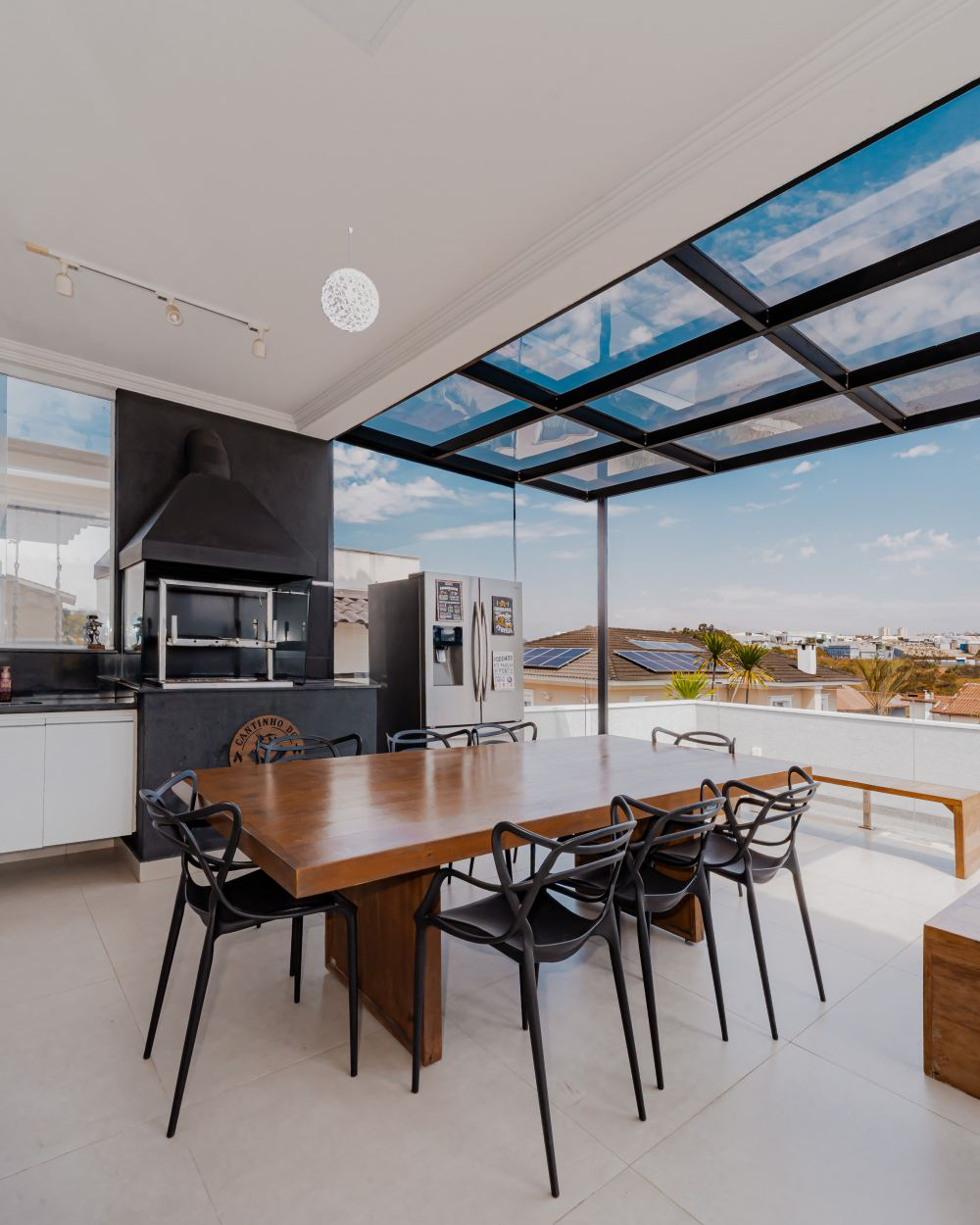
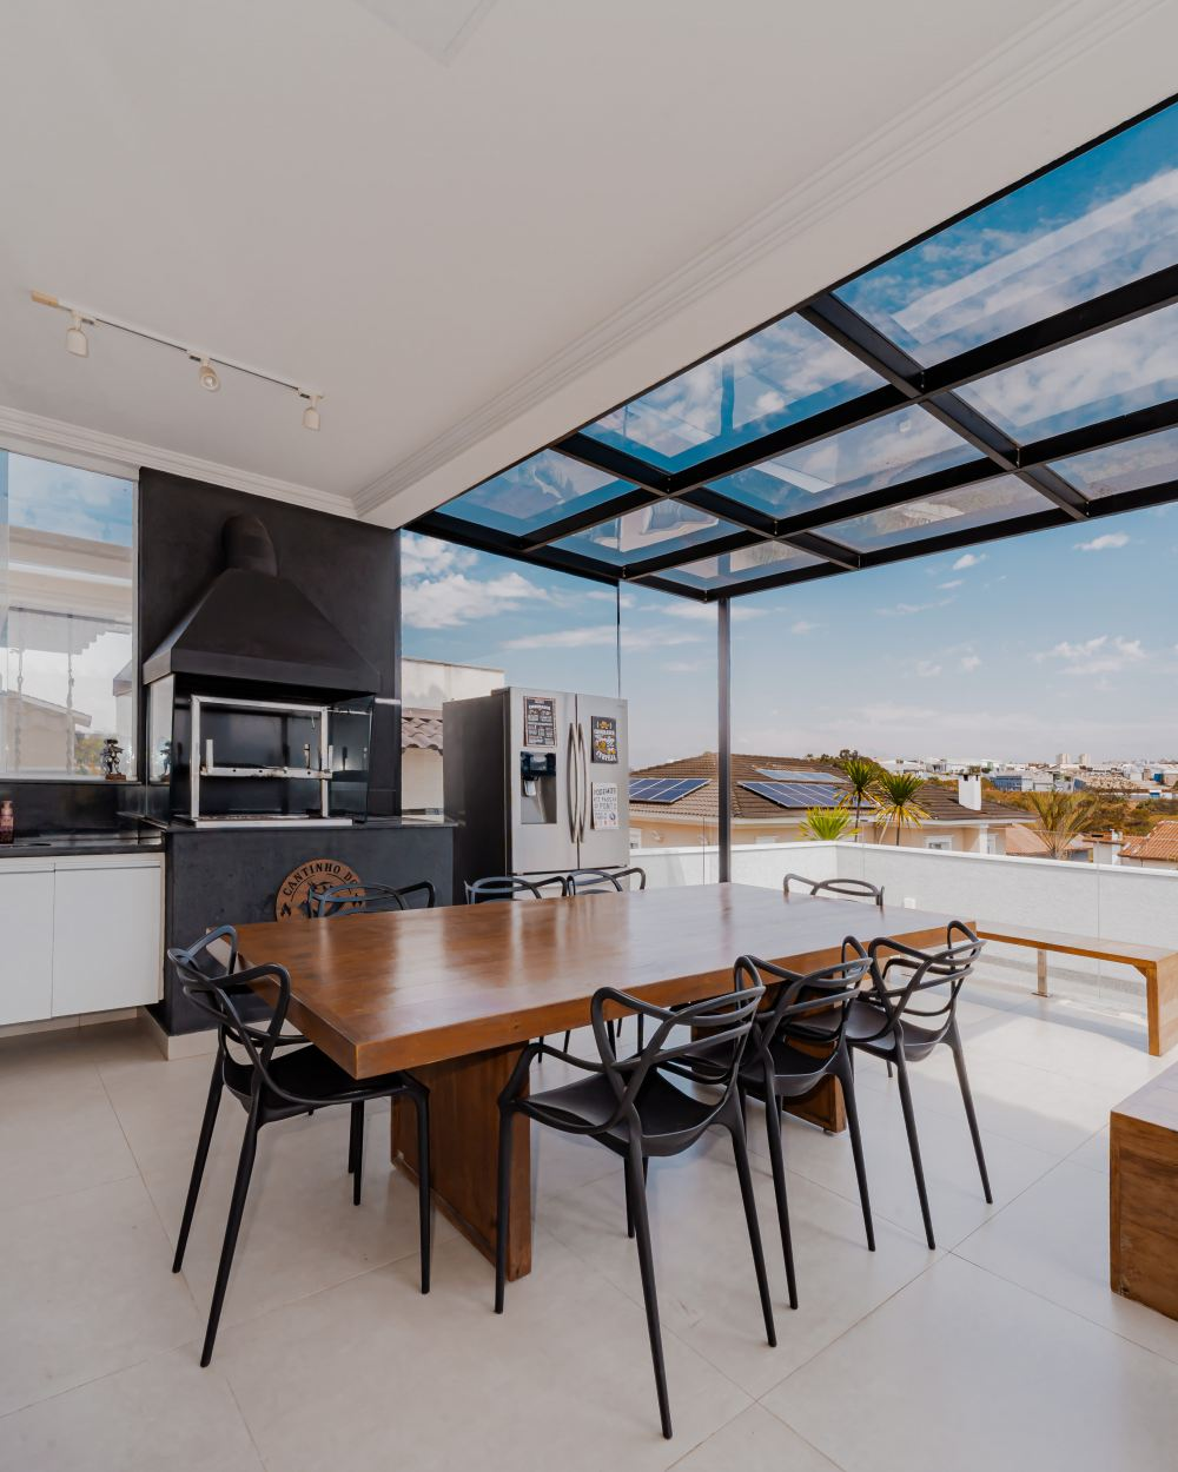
- pendant light (350, 278)
